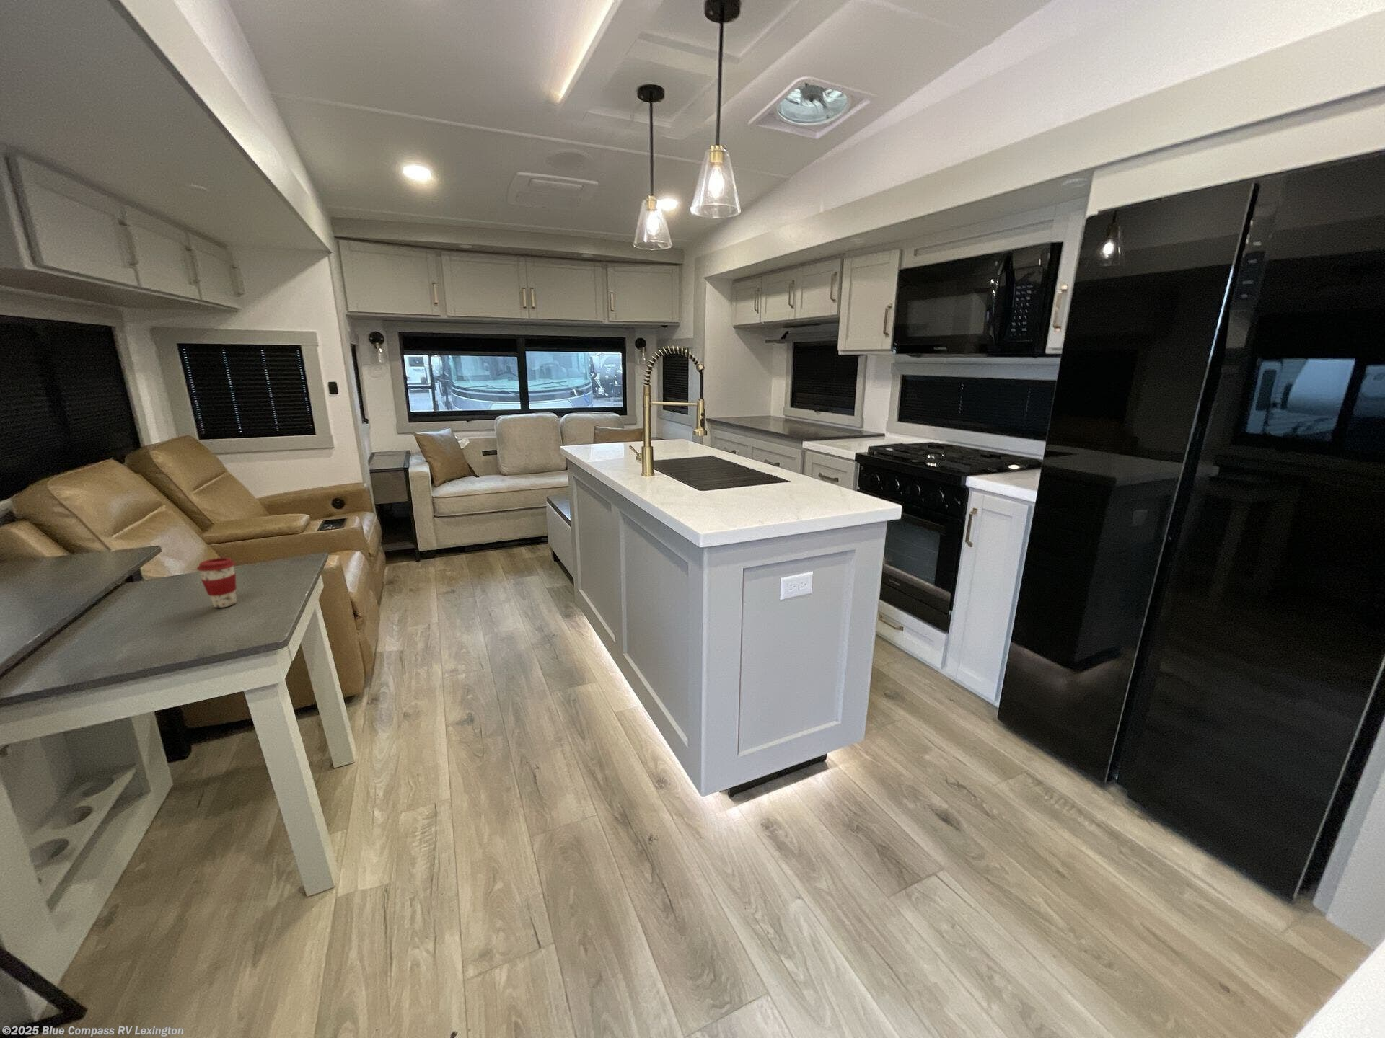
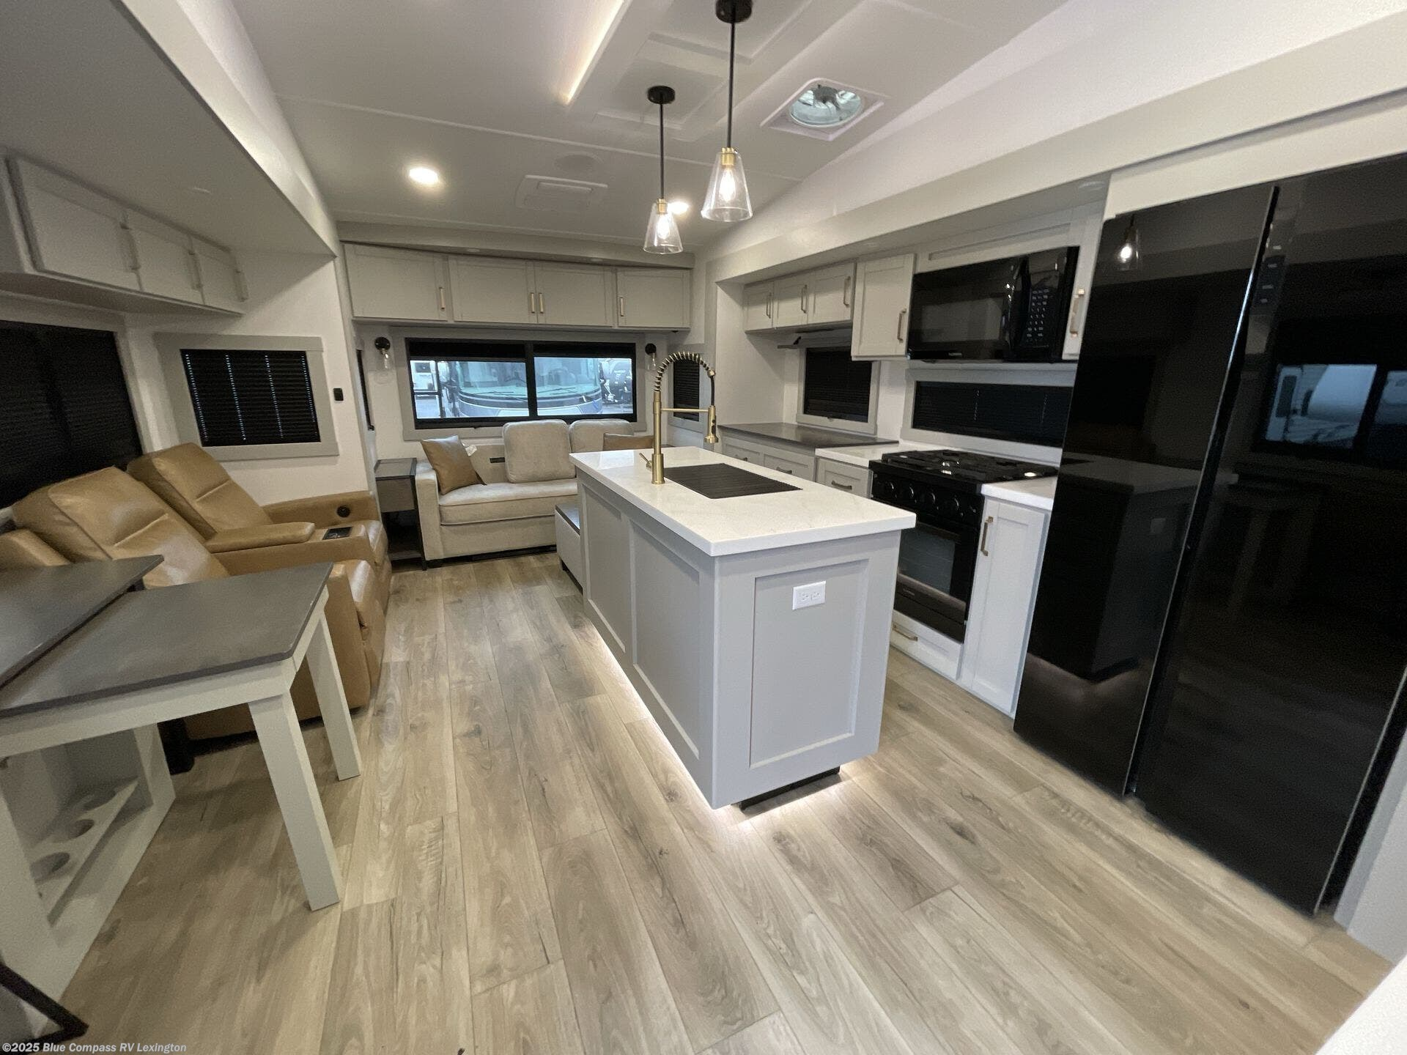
- coffee cup (220, 582)
